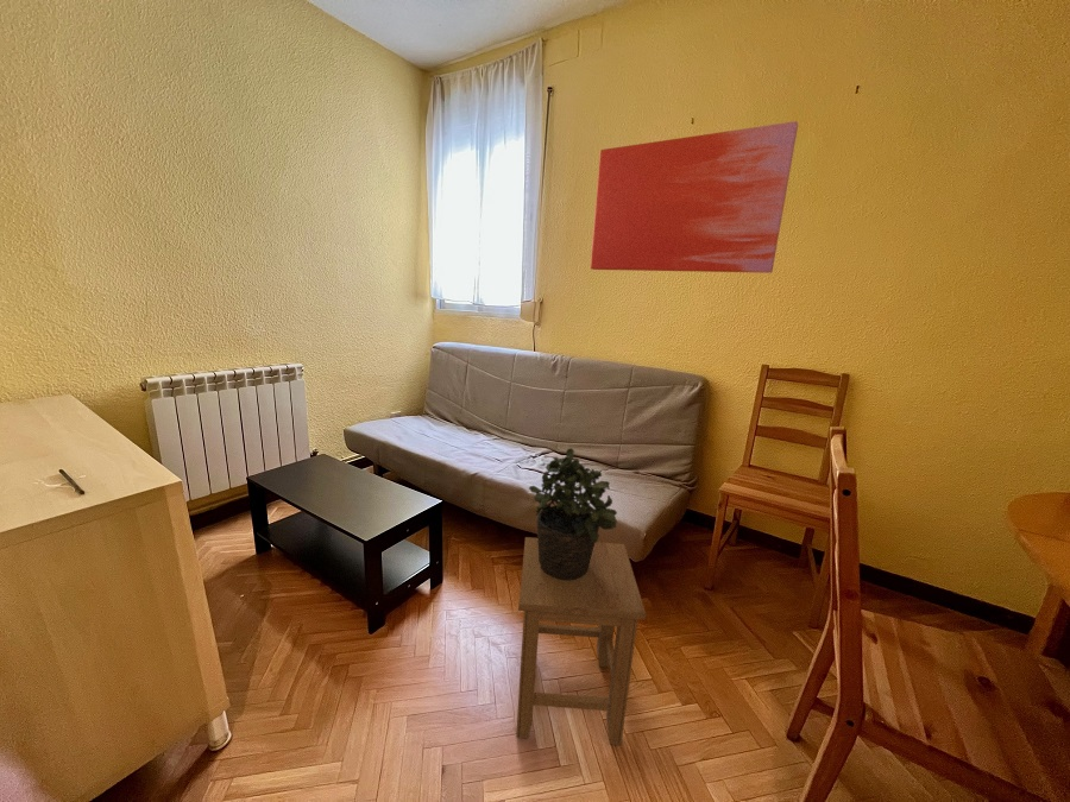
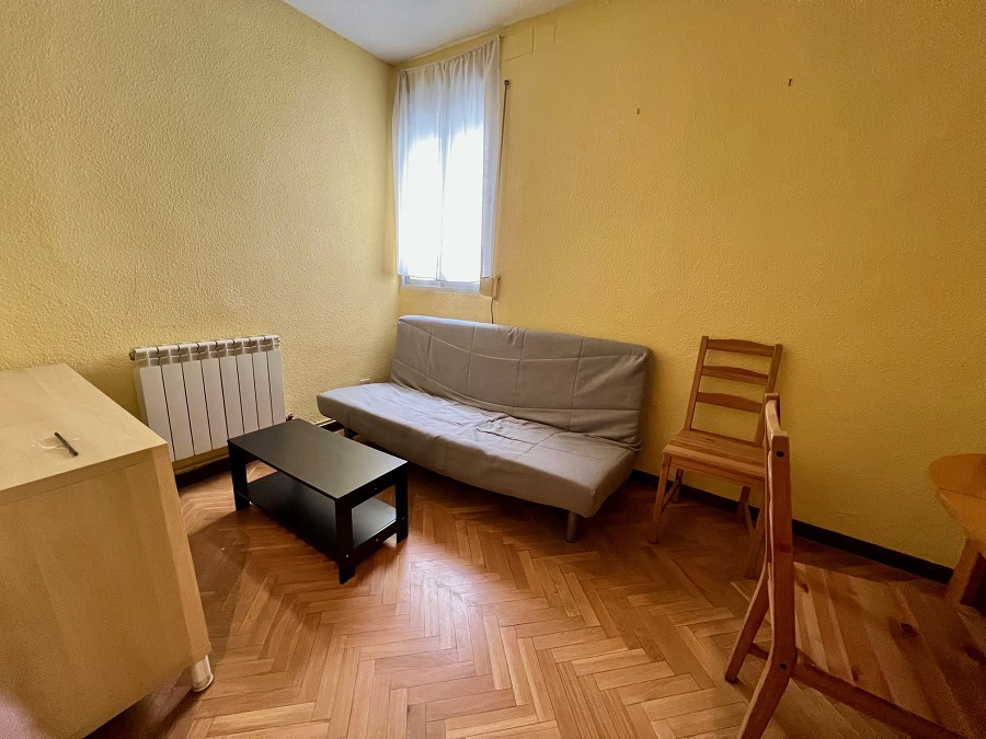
- wall art (679, 207)
- potted plant (569, 509)
- stool (572, 634)
